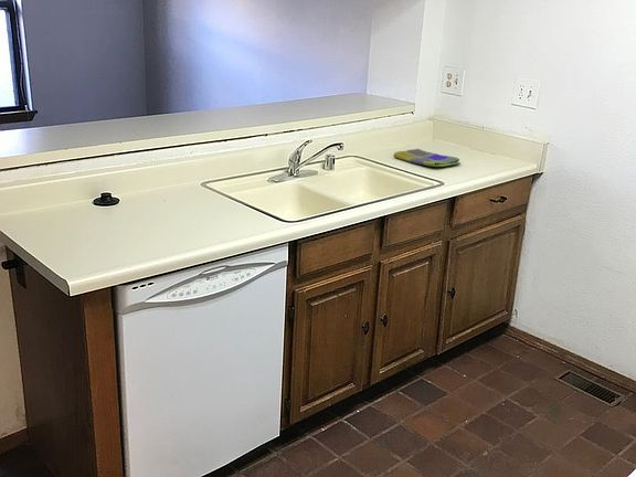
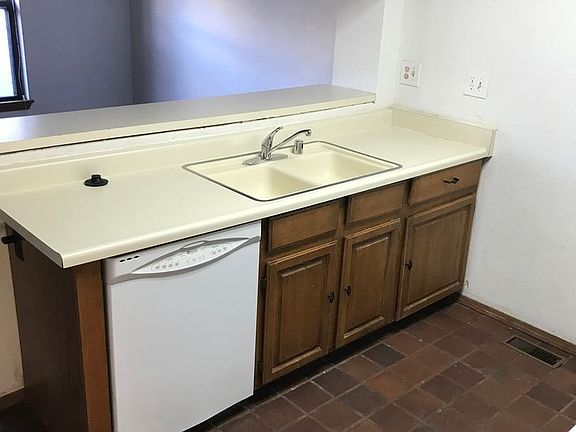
- dish towel (425, 157)
